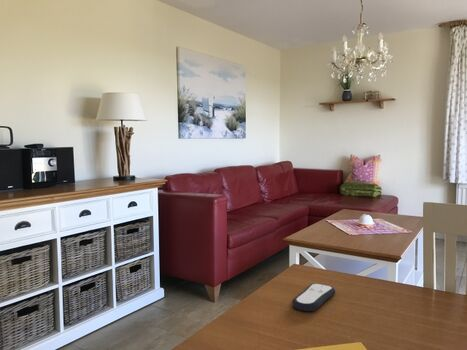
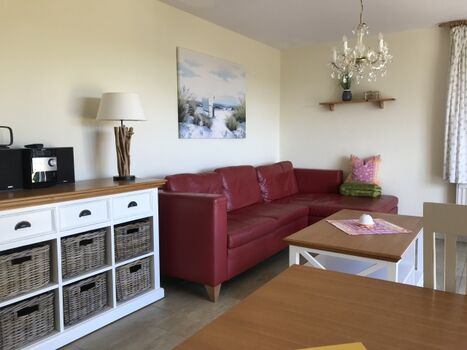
- remote control (313, 296)
